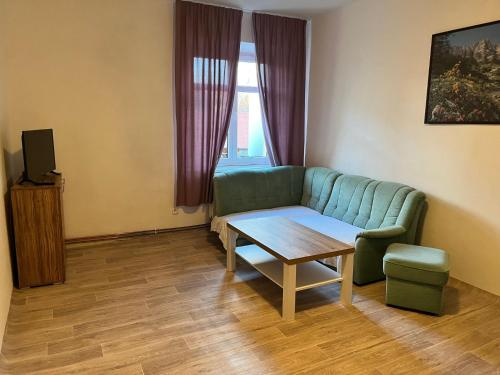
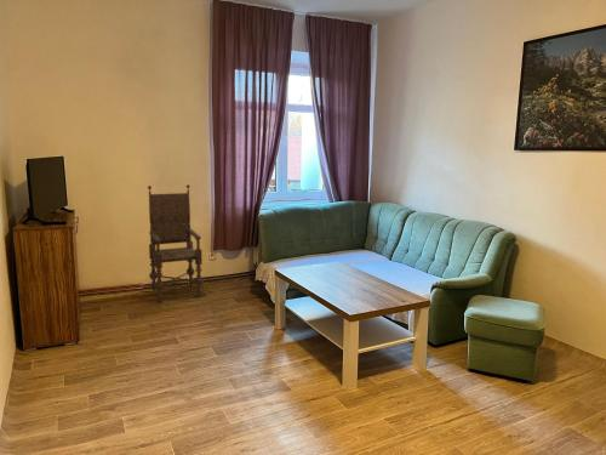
+ armchair (175, 240)
